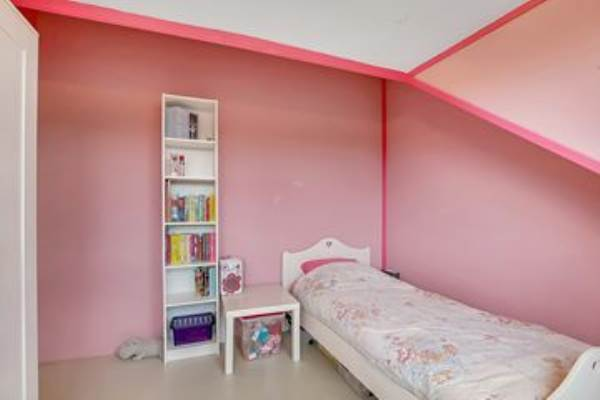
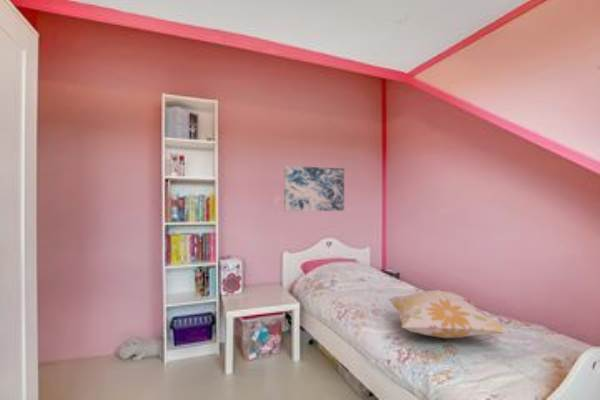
+ wall art (315, 189)
+ decorative pillow (439, 313)
